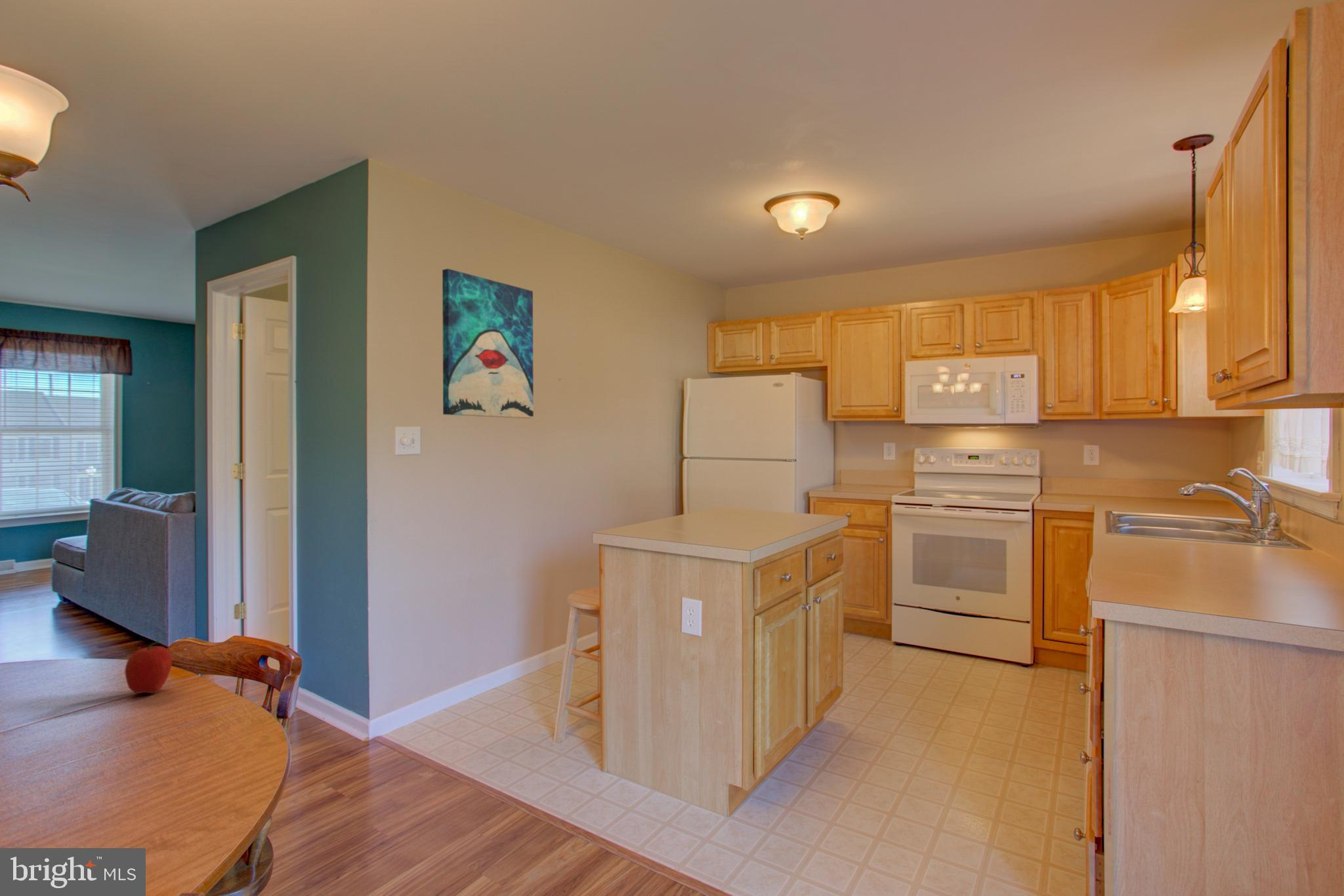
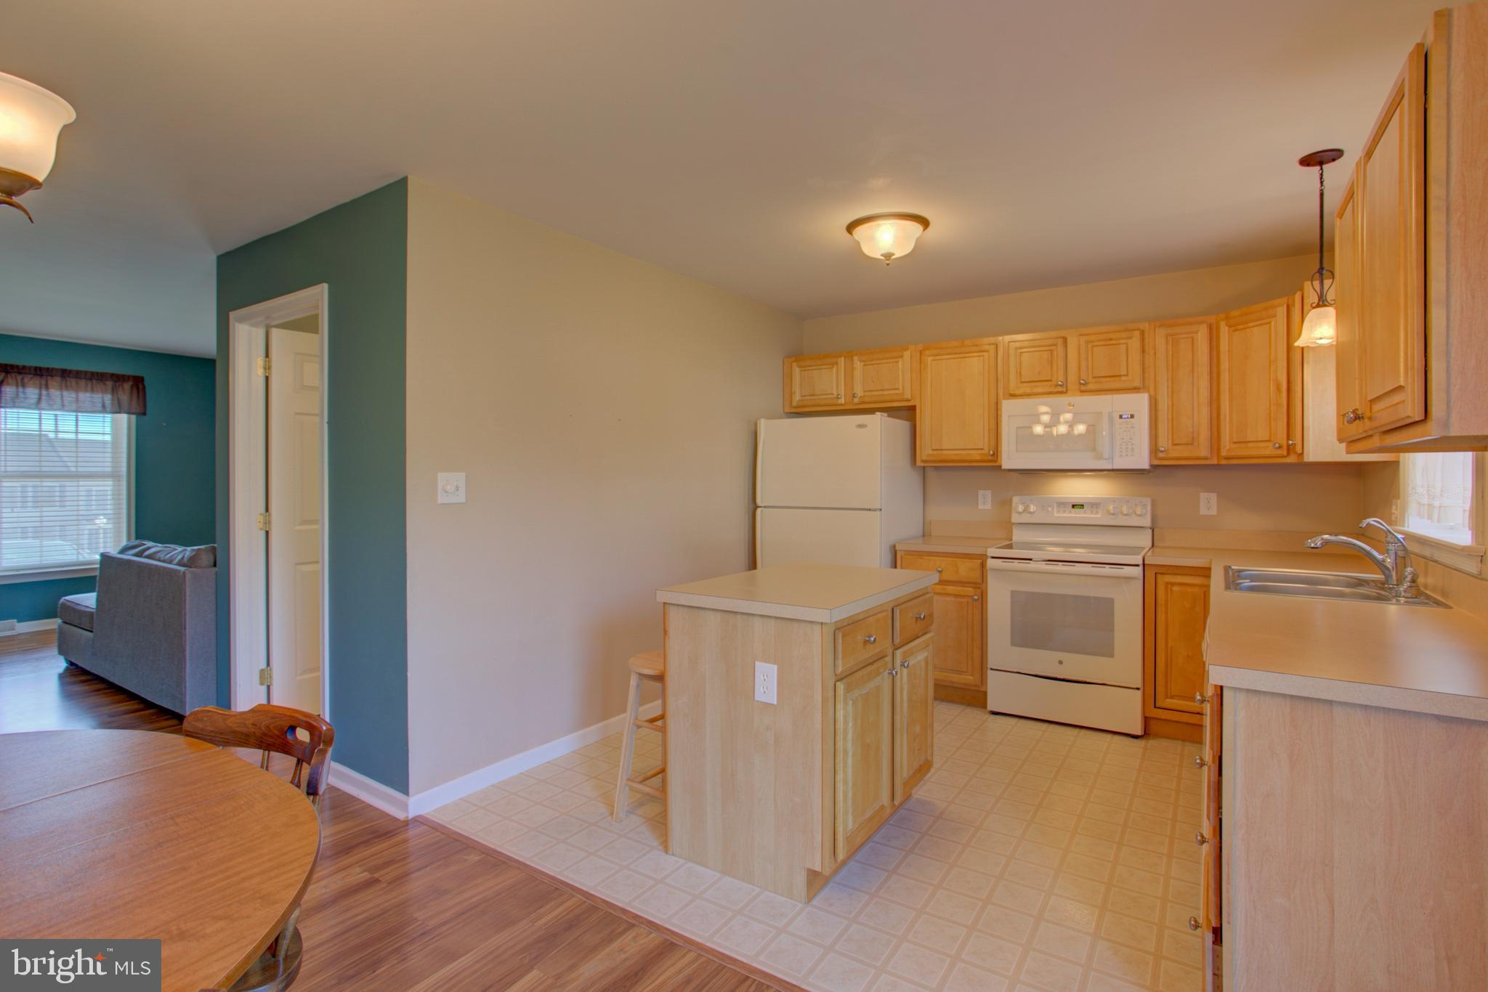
- fruit (149, 666)
- wall art (491, 348)
